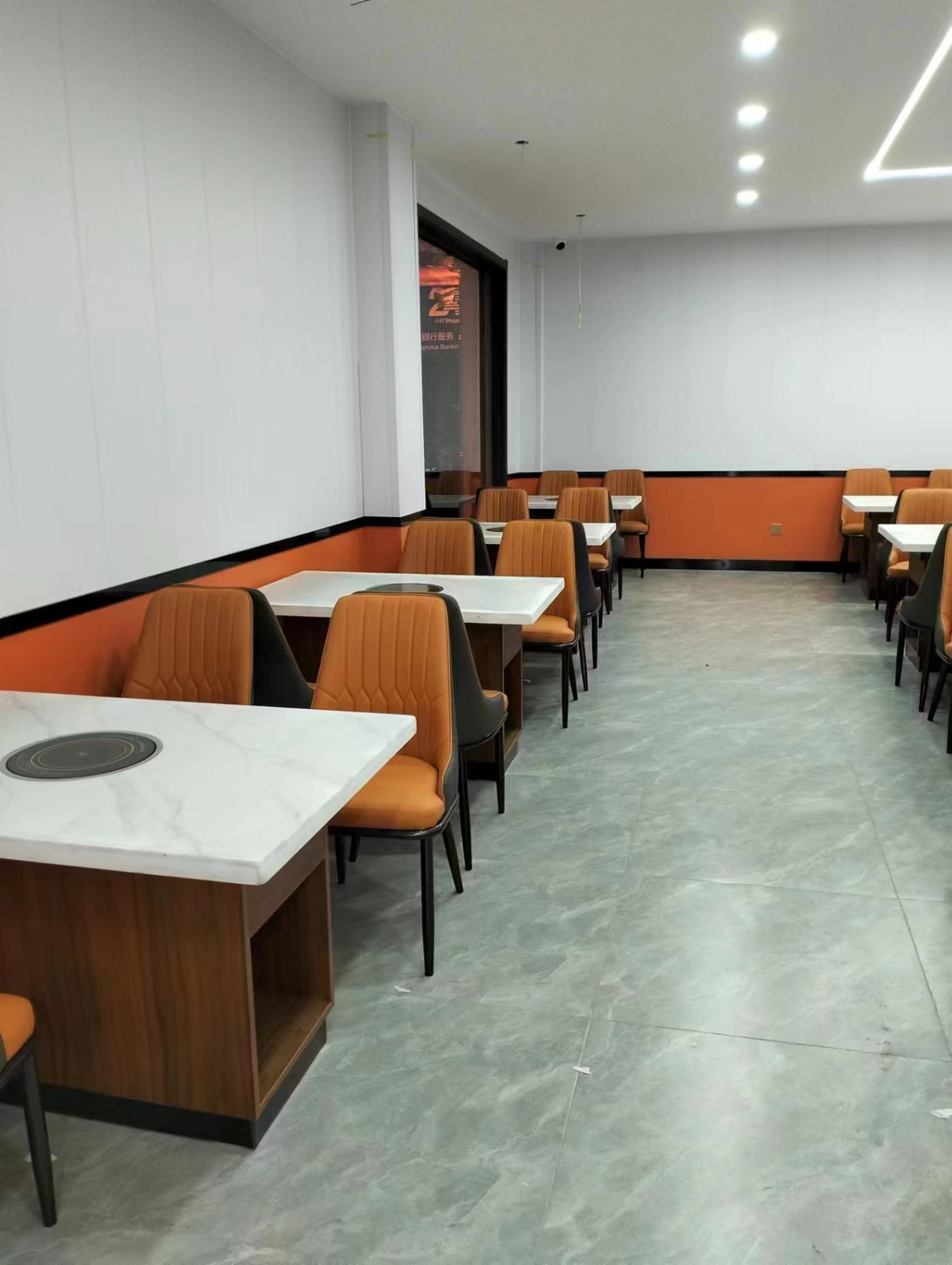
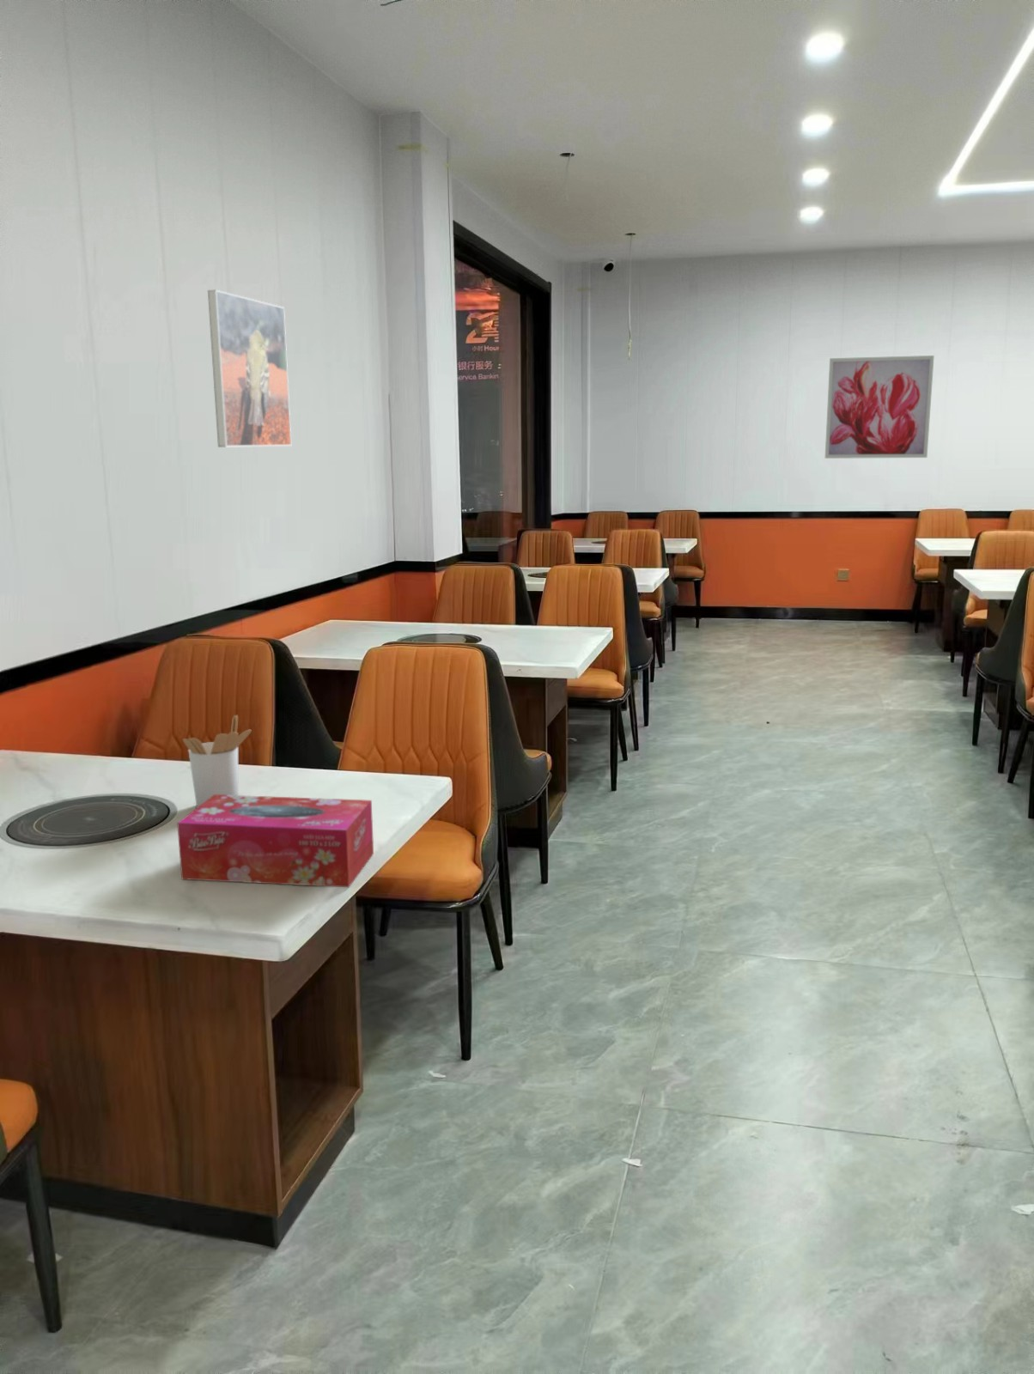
+ wall art (878, 408)
+ tissue box (278, 839)
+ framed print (252, 374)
+ utensil holder (220, 765)
